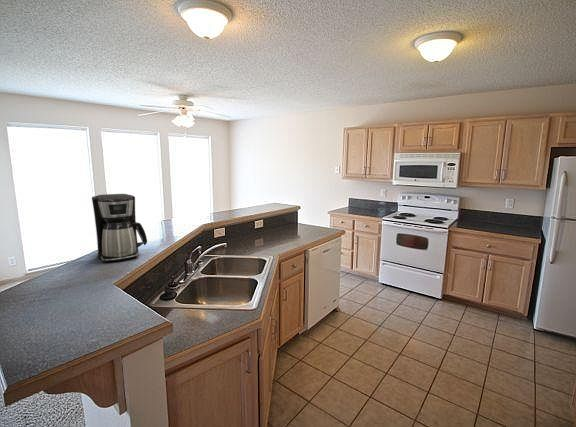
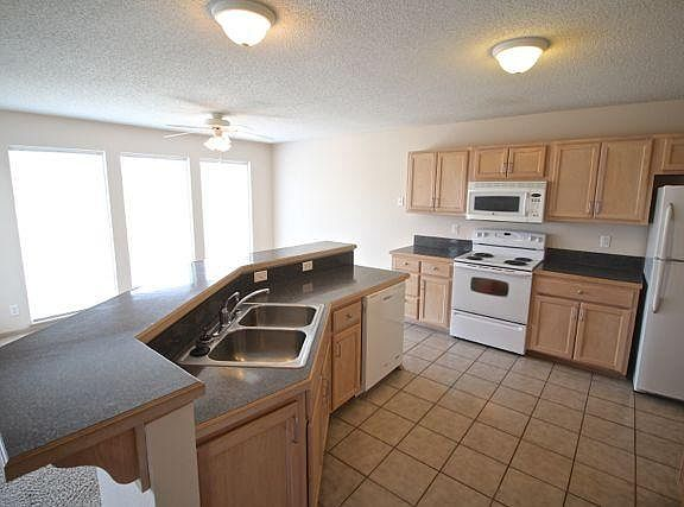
- coffee maker (121, 224)
